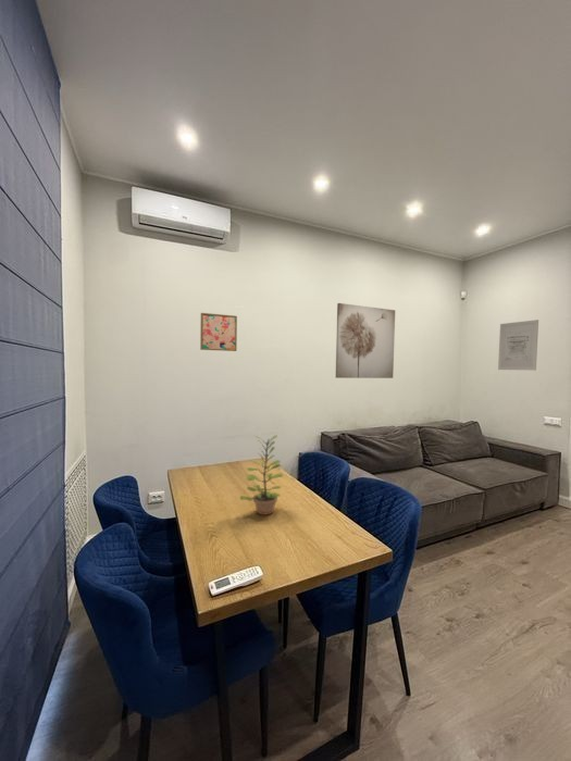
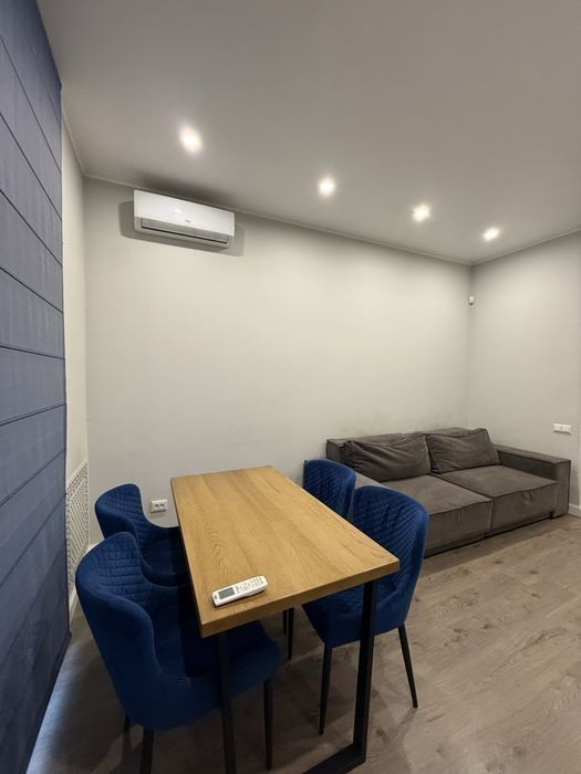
- wall art (219, 332)
- wall art (367, 342)
- plant (262, 473)
- wall art (517, 346)
